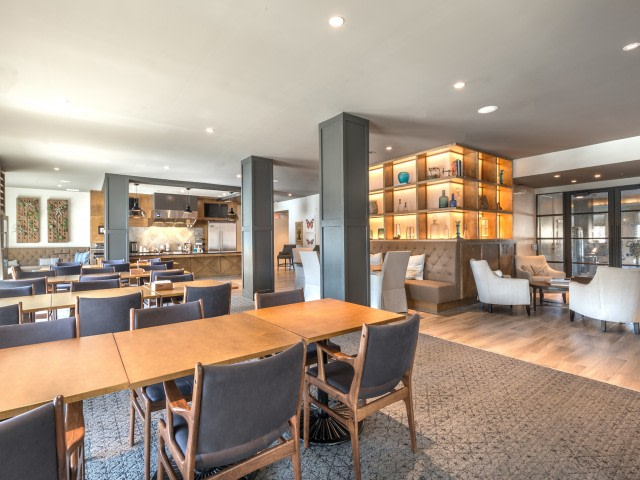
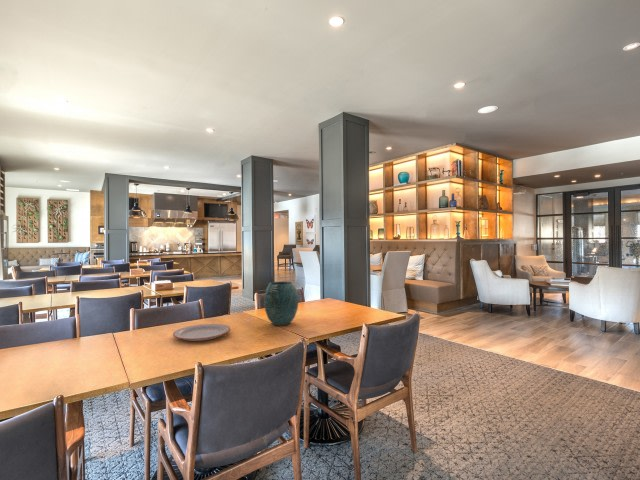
+ vase (281, 303)
+ plate (202, 332)
